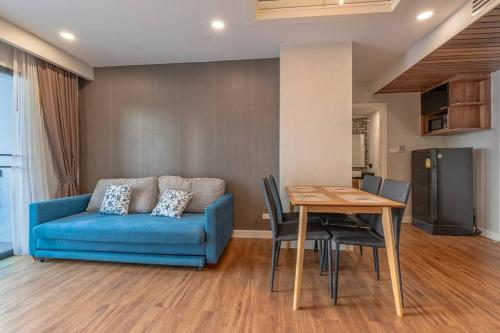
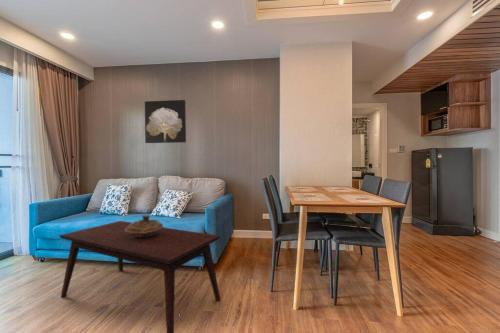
+ coffee table (139, 263)
+ decorative bowl (144, 225)
+ wall art (165, 121)
